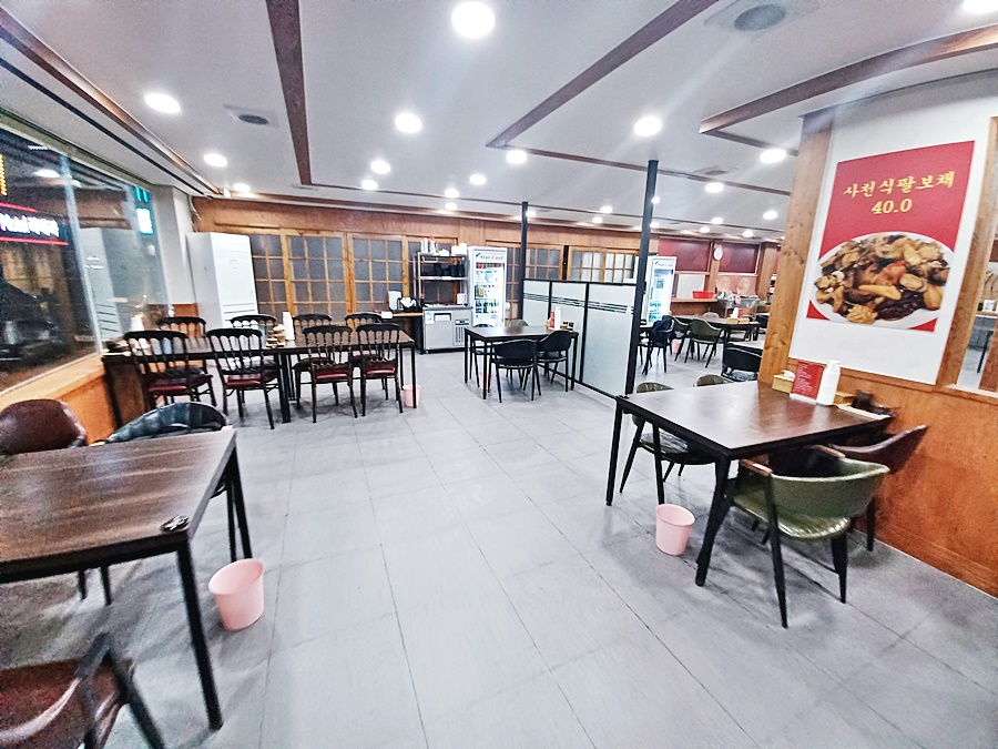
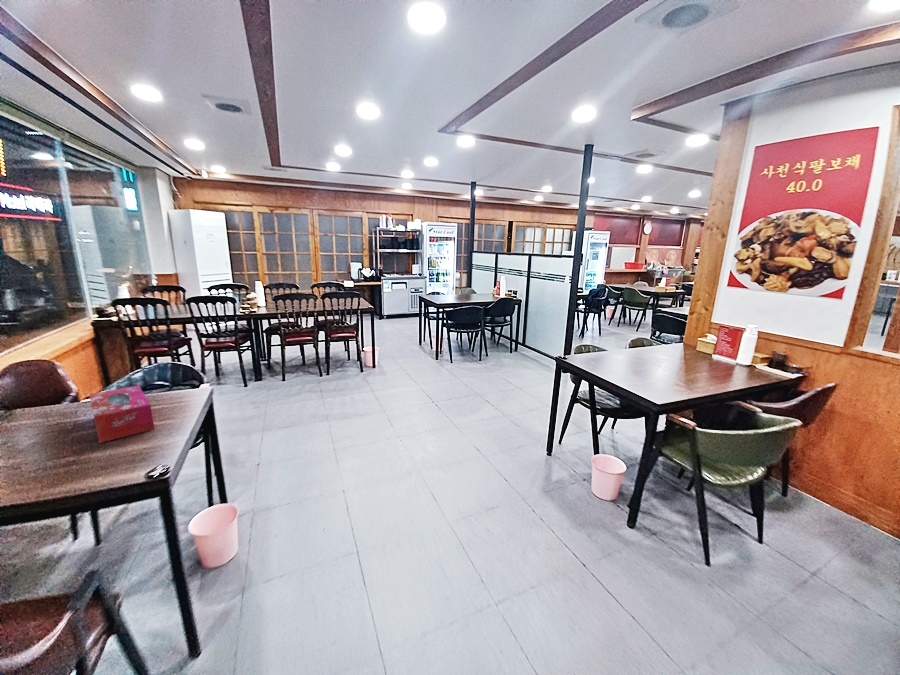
+ tissue box (121, 411)
